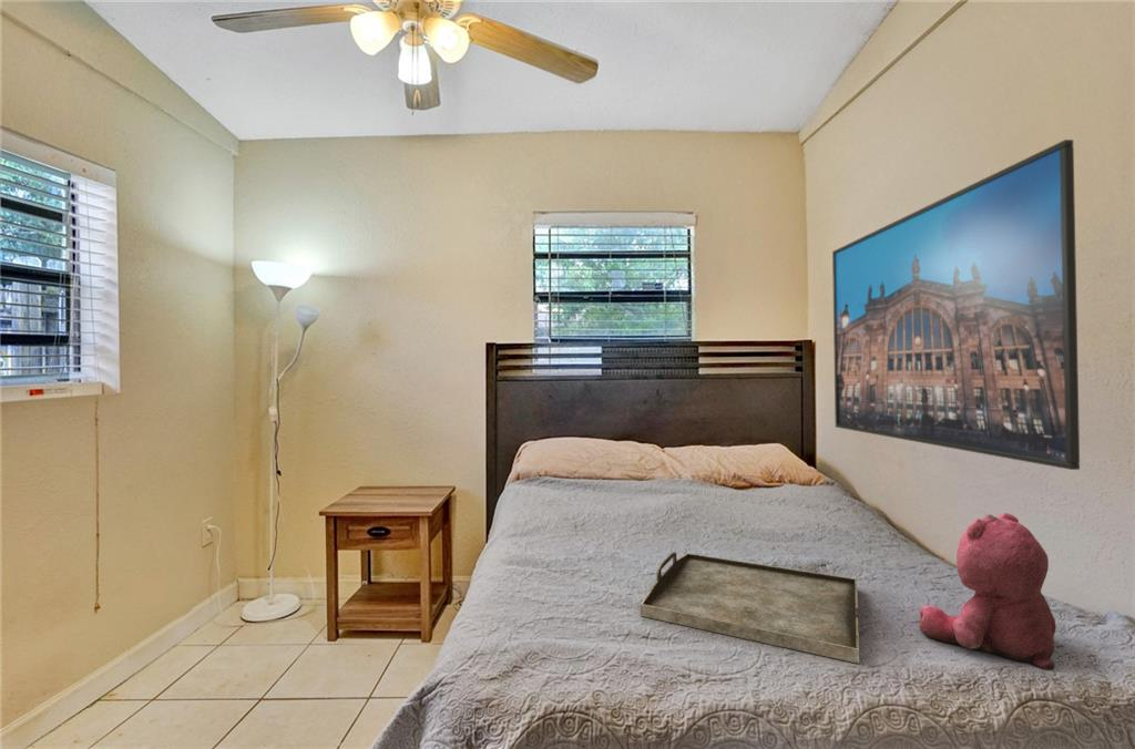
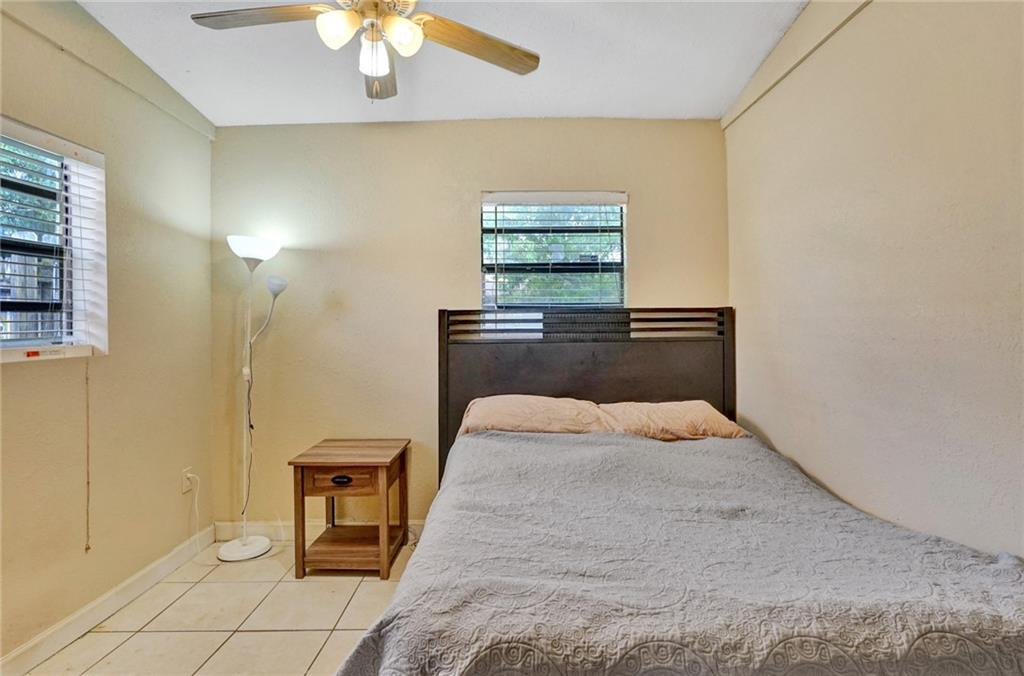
- teddy bear (991, 576)
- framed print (918, 327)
- serving tray (754, 586)
